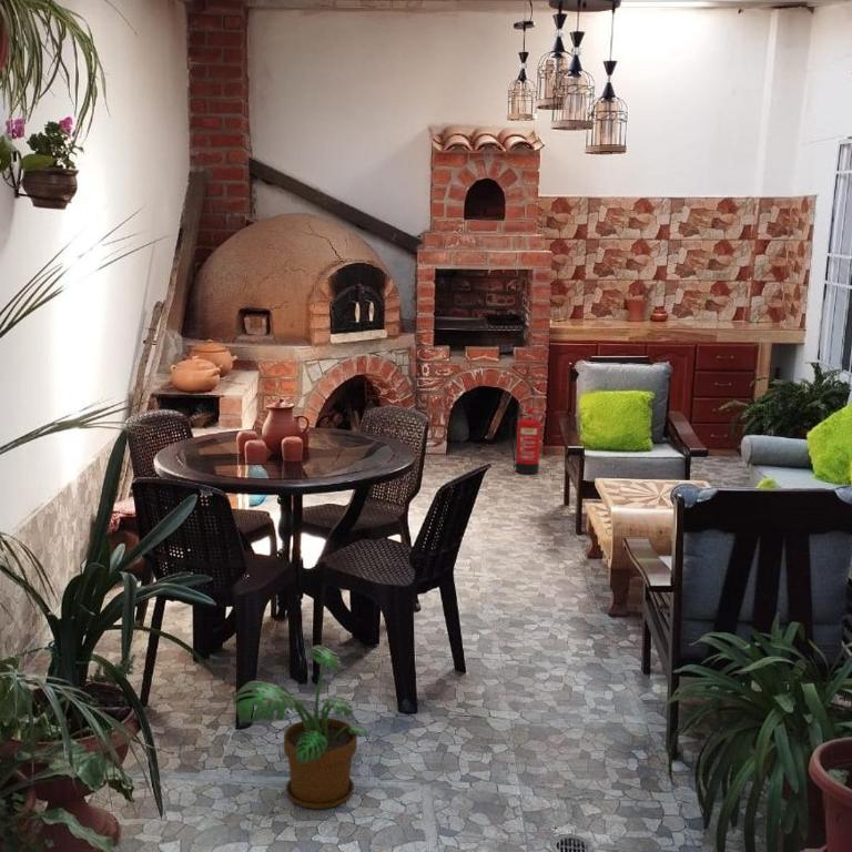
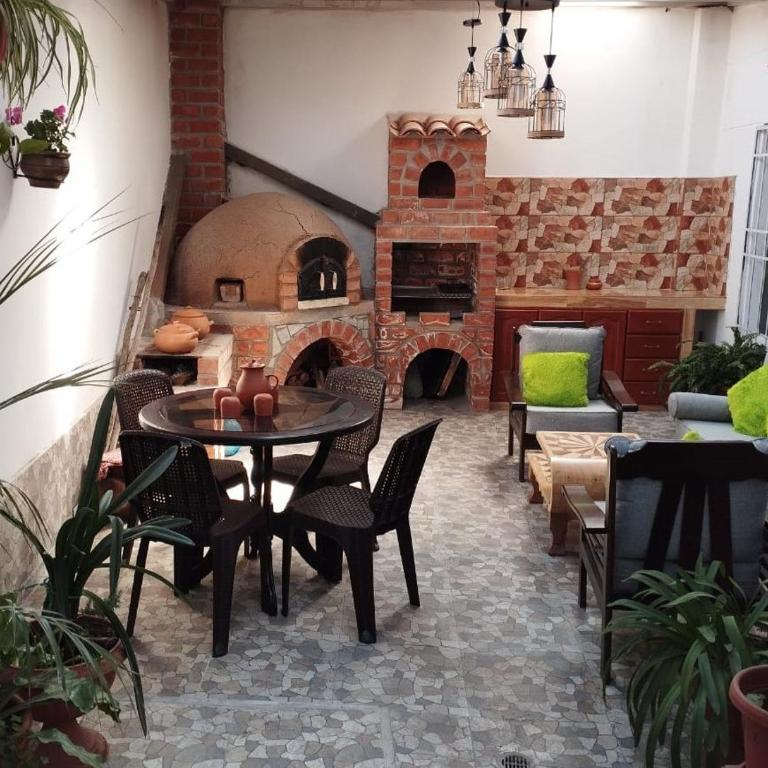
- fire extinguisher (526, 439)
- potted plant (296, 729)
